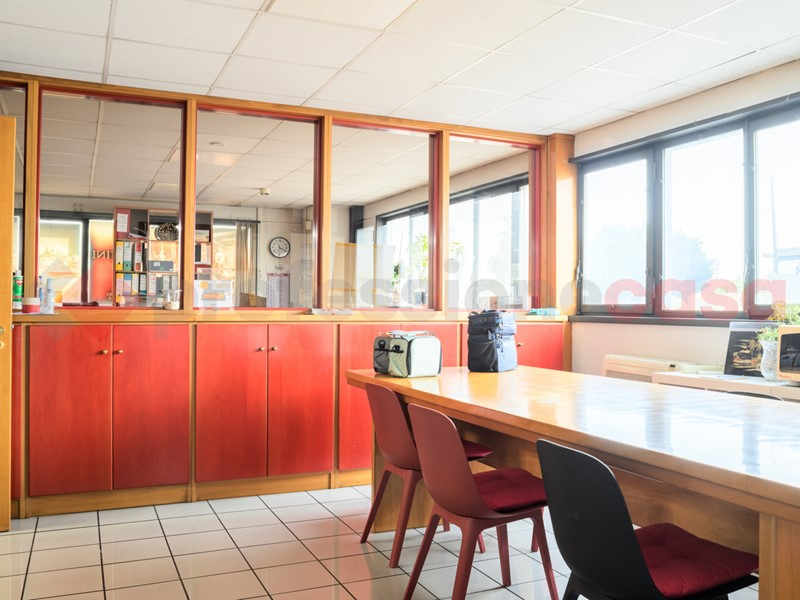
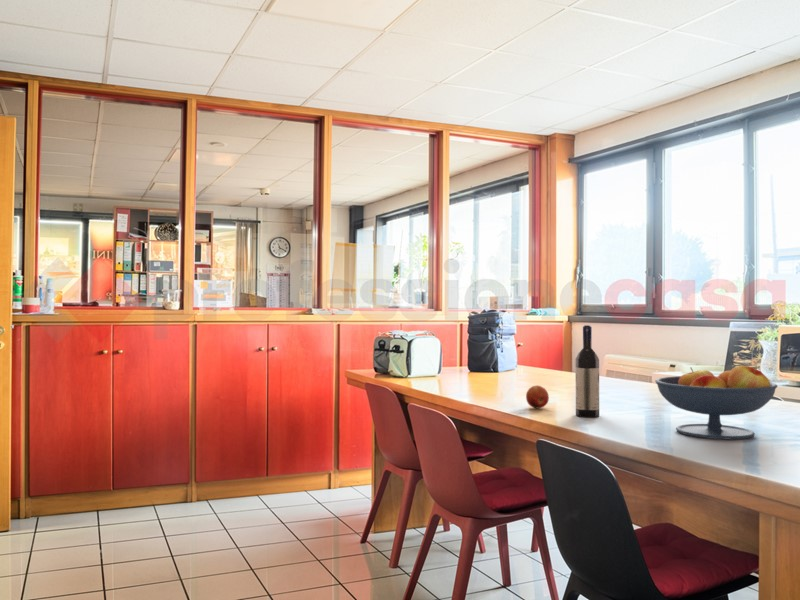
+ apple (537, 396)
+ wine bottle (587, 370)
+ fruit bowl (714, 398)
